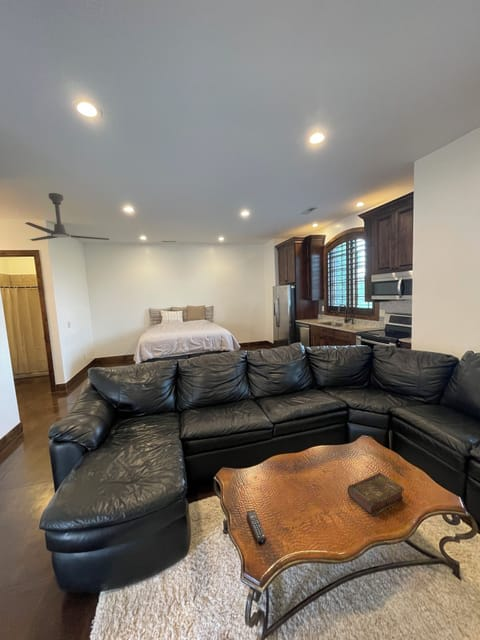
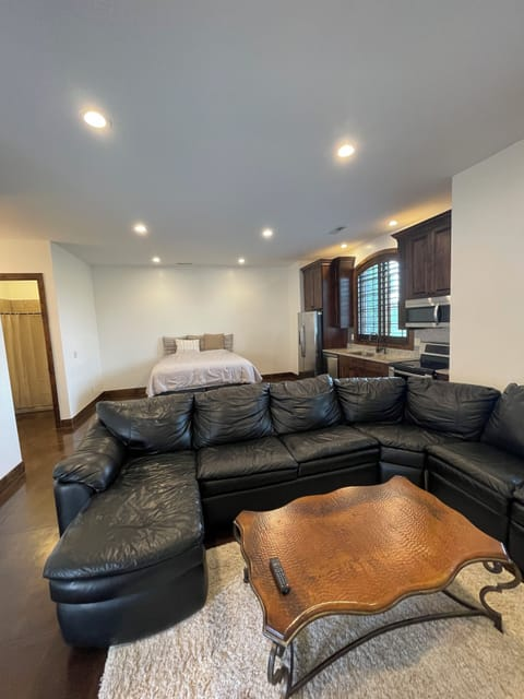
- book (375, 491)
- ceiling fan (60, 218)
